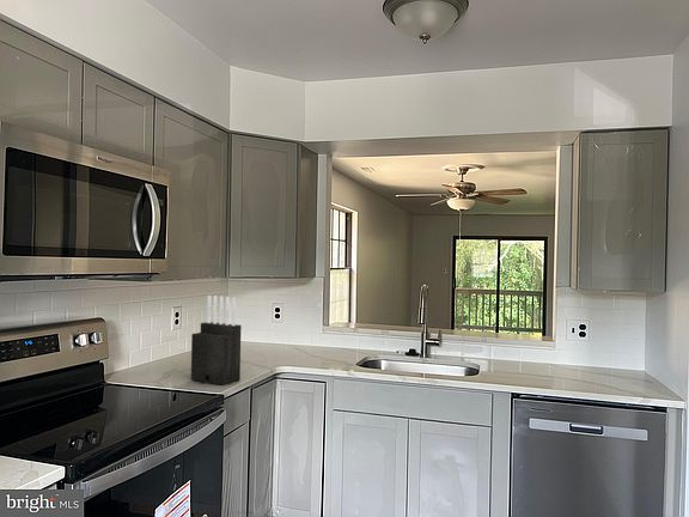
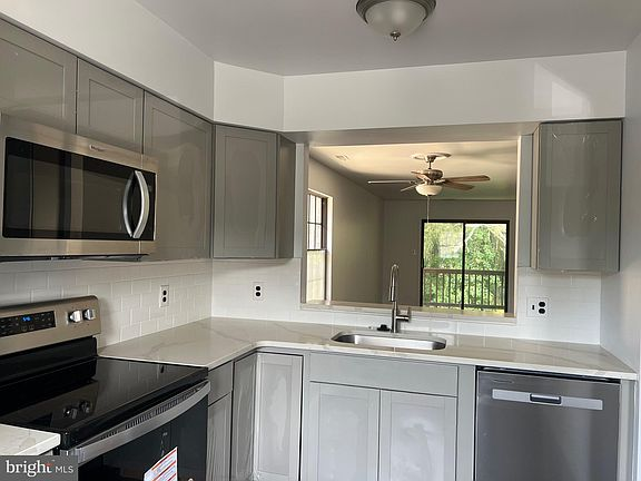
- knife block (214, 339)
